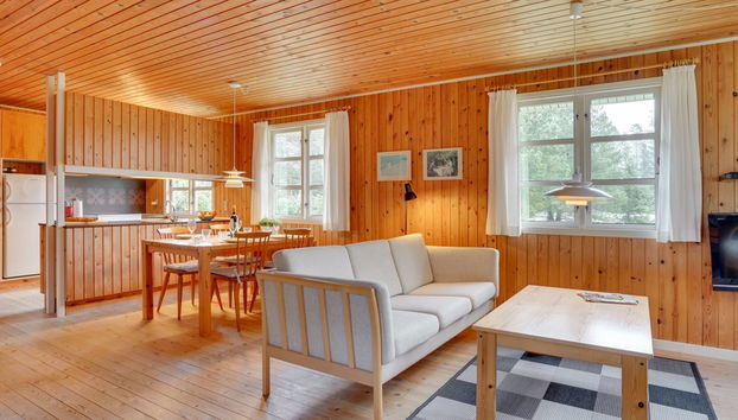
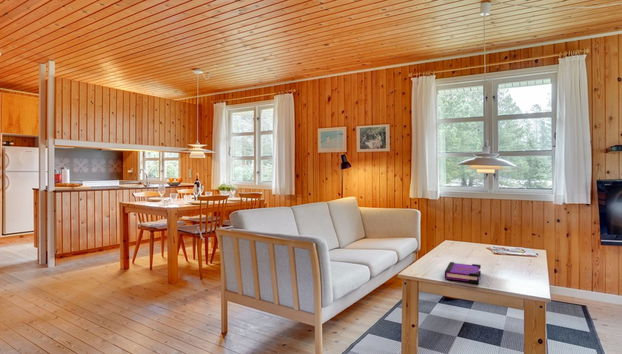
+ board game (463, 271)
